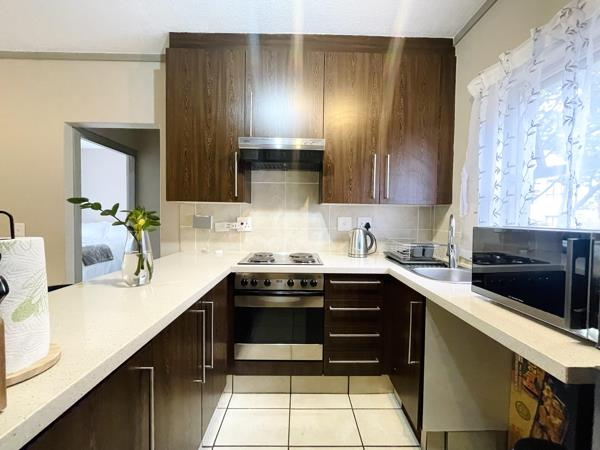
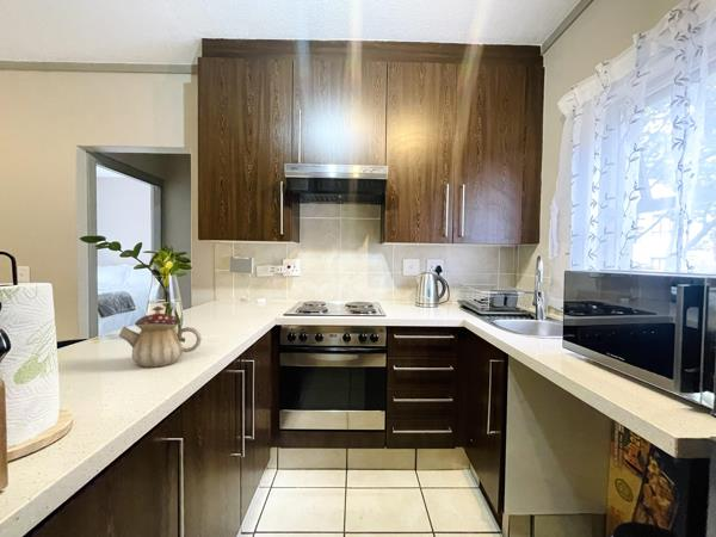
+ teapot (161, 333)
